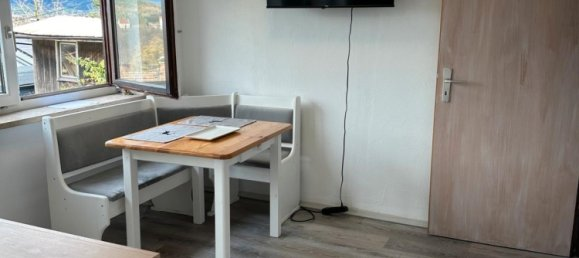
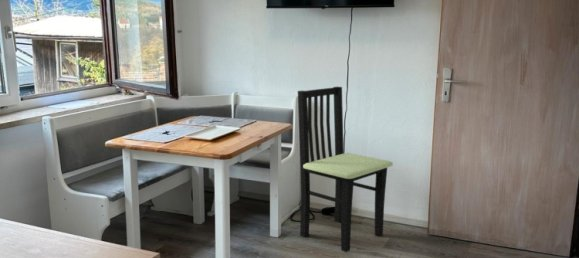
+ dining chair (343, 165)
